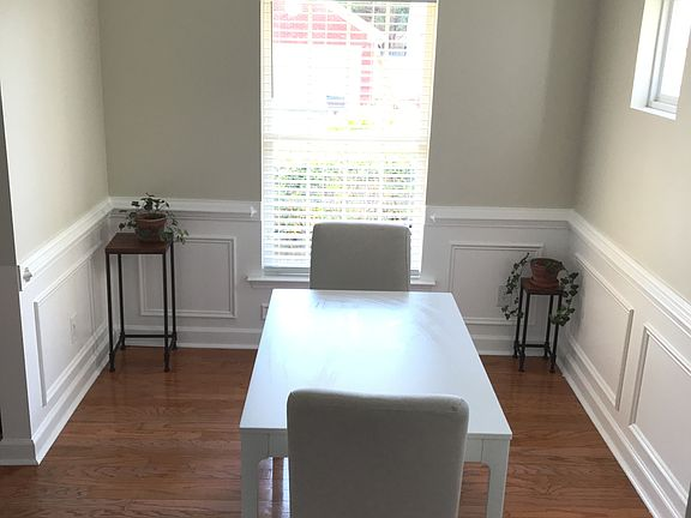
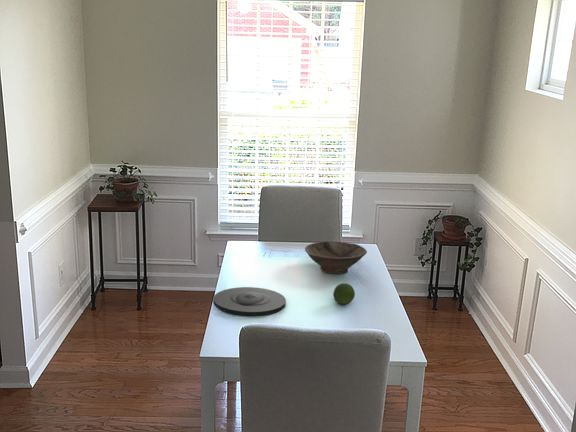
+ fruit (344, 293)
+ plate (249, 298)
+ bowl (335, 259)
